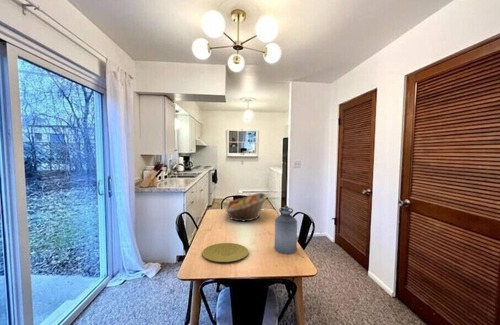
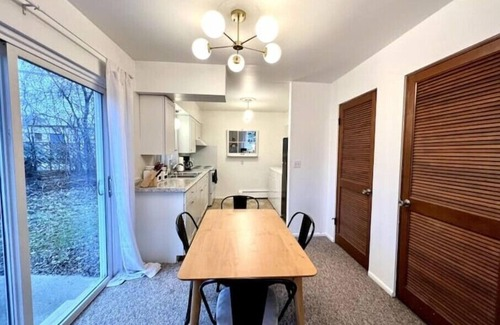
- bottle (285, 227)
- plate (225, 252)
- fruit basket (246, 205)
